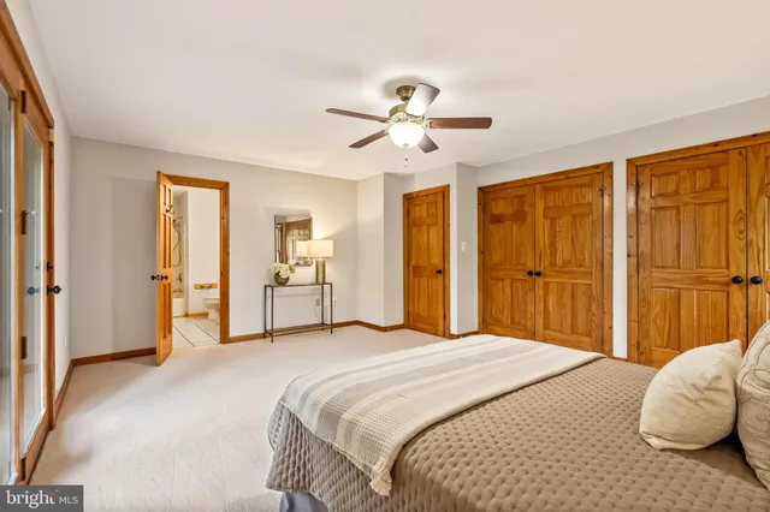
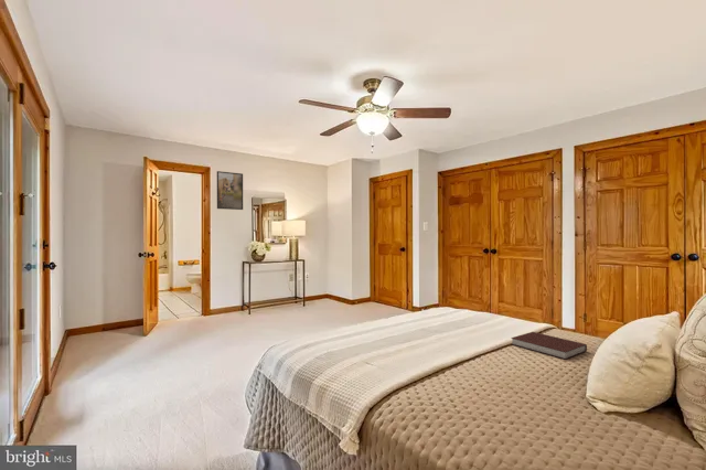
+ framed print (229, 191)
+ notebook (547, 344)
